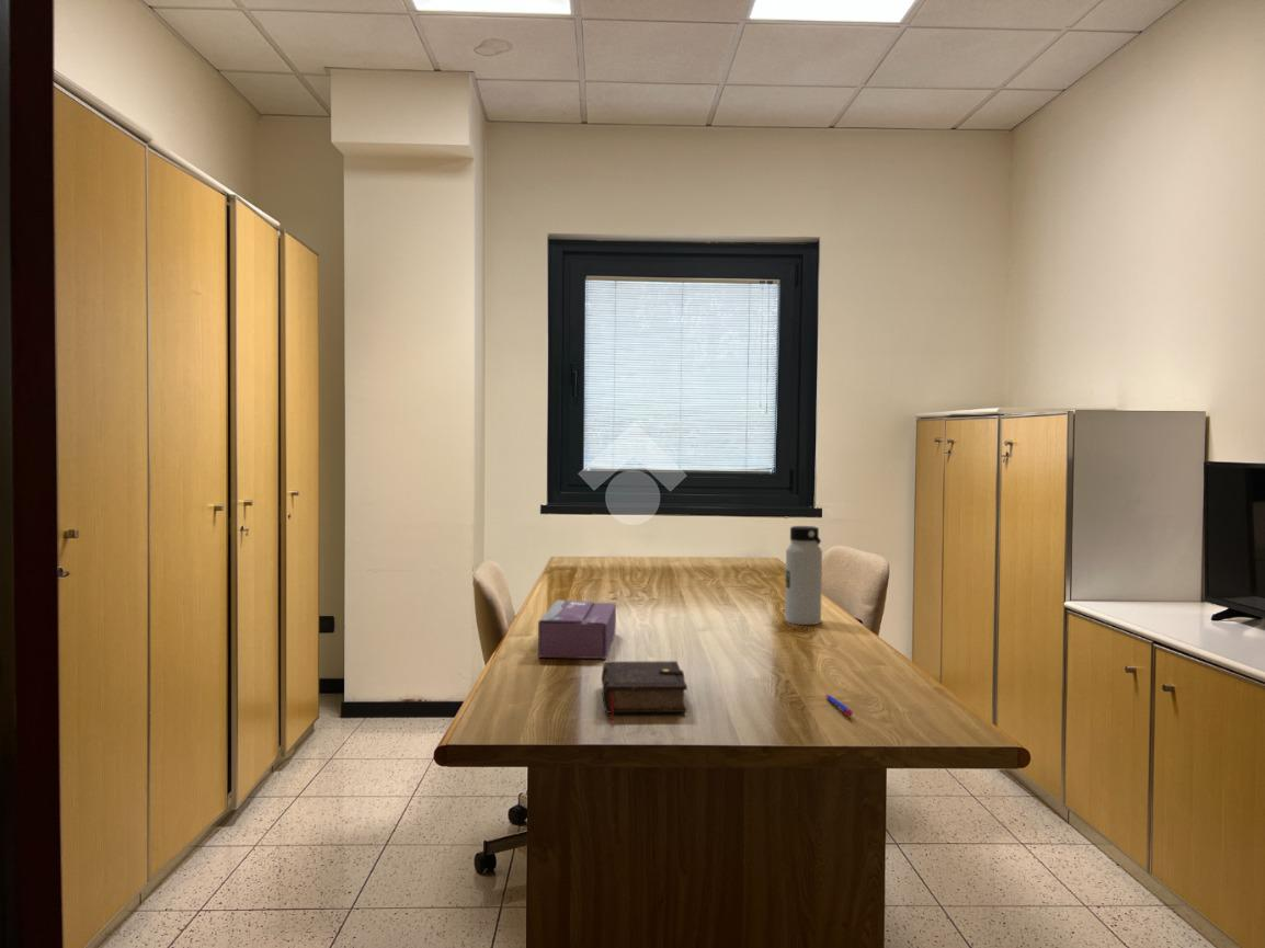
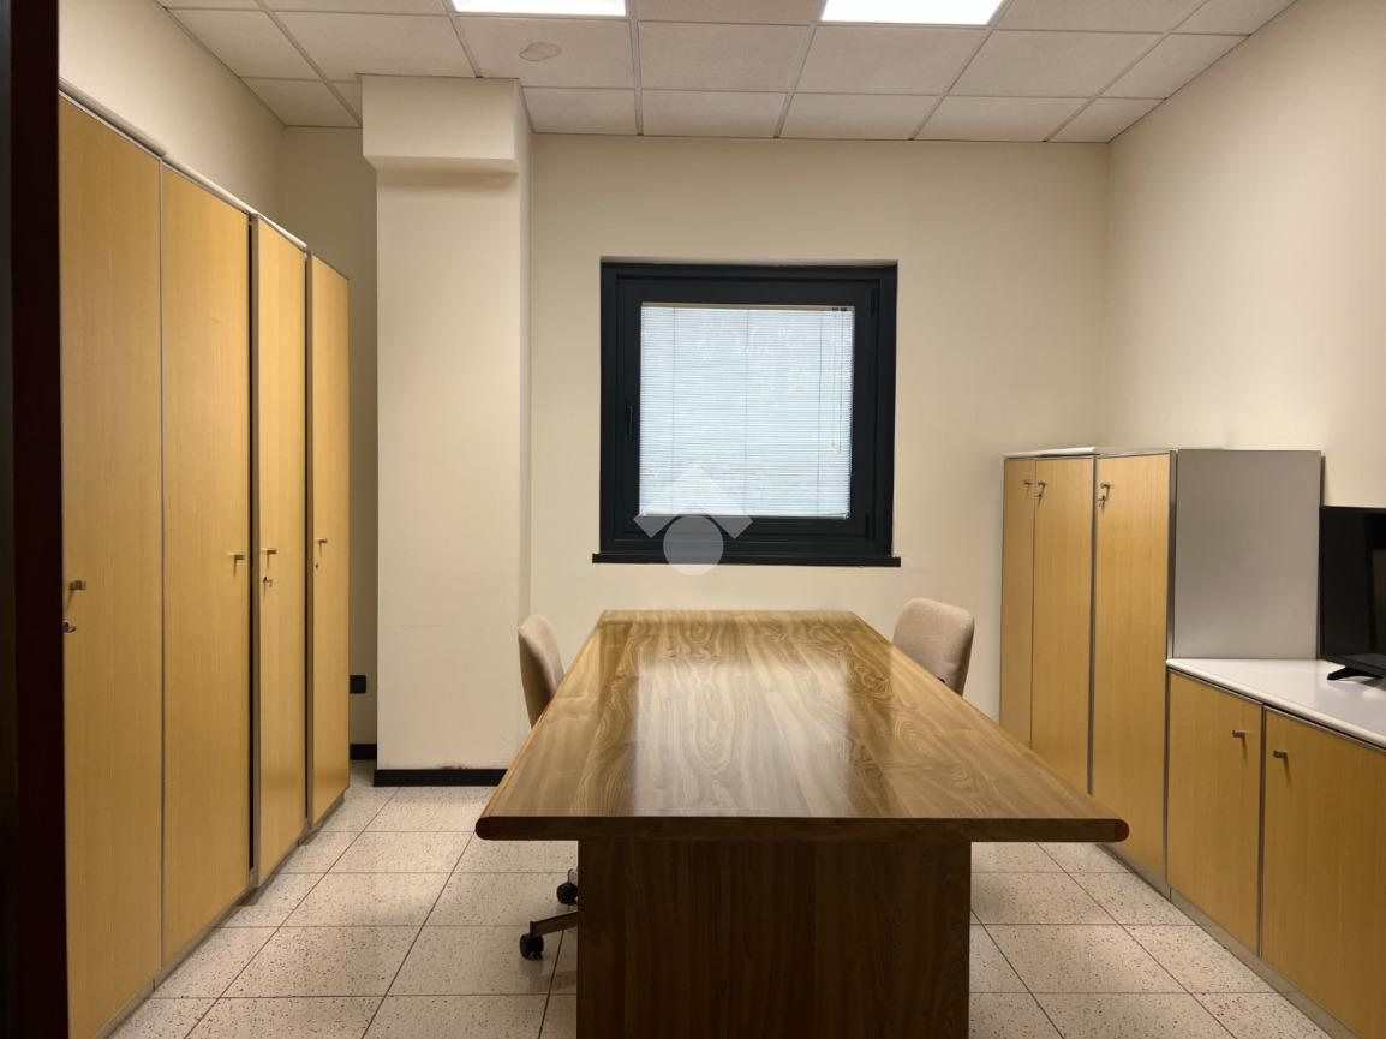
- book (643, 689)
- pen (837, 703)
- water bottle (804, 573)
- tissue box (579, 627)
